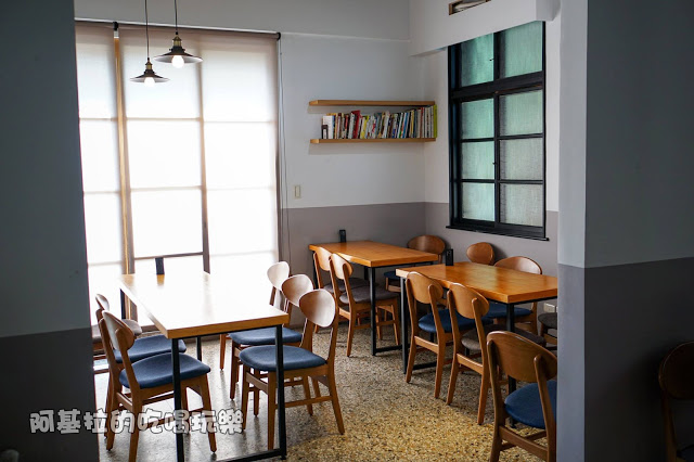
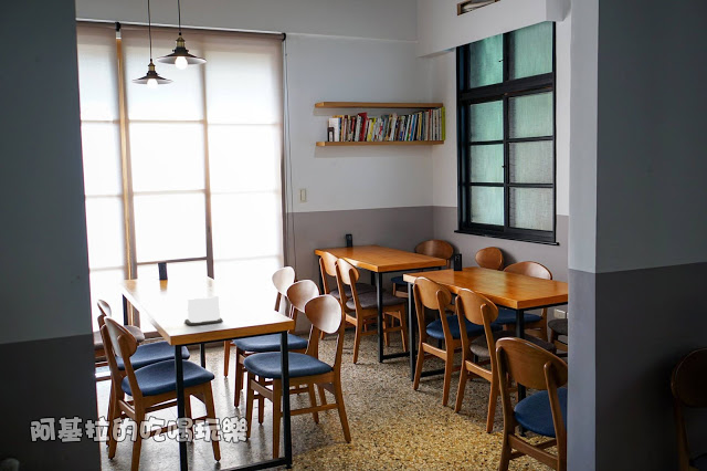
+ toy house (203, 310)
